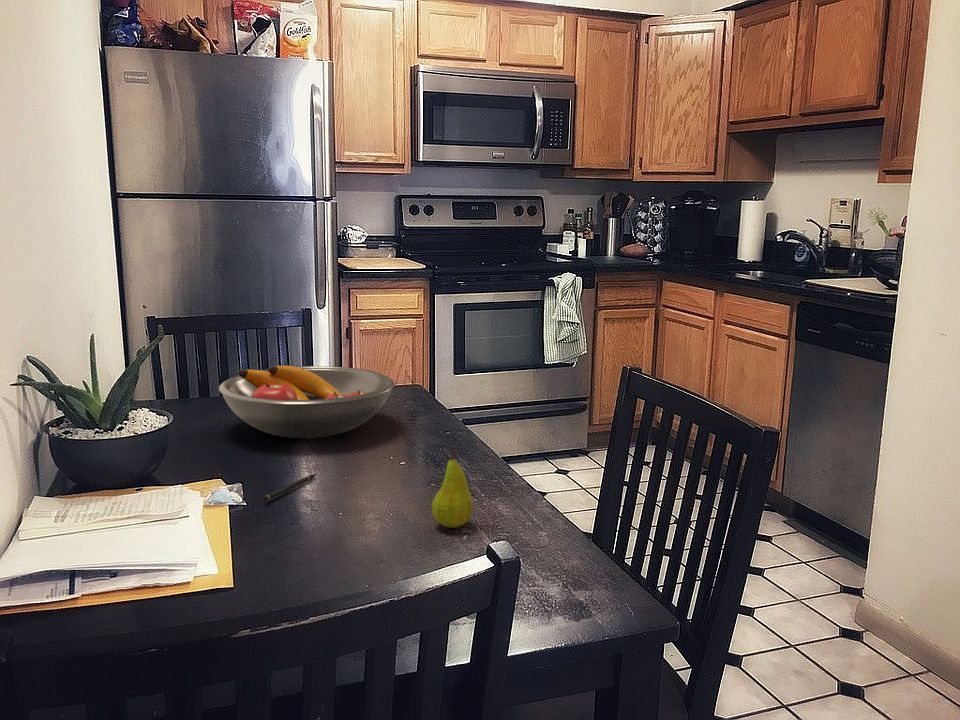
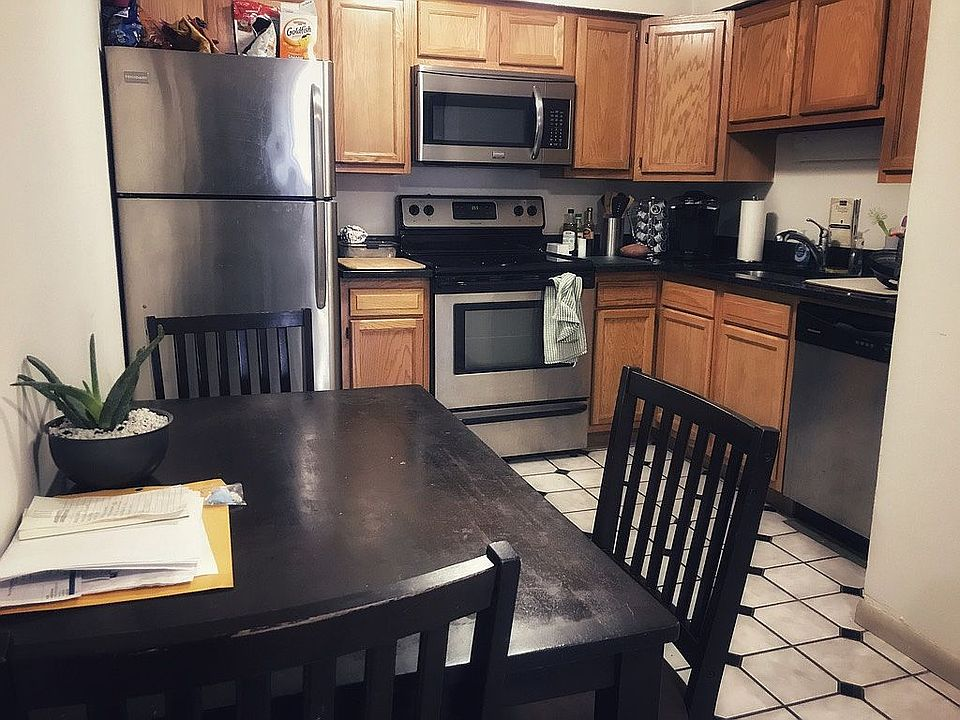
- fruit (452, 486)
- pen (291, 486)
- fruit bowl (308, 399)
